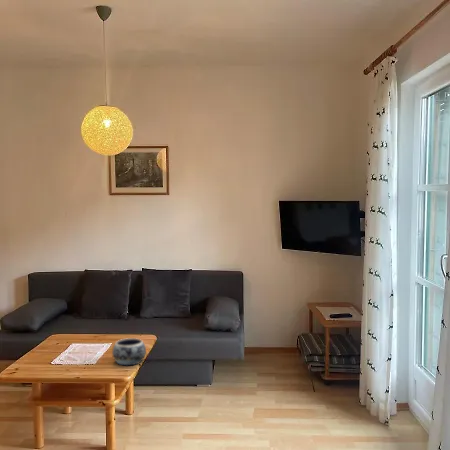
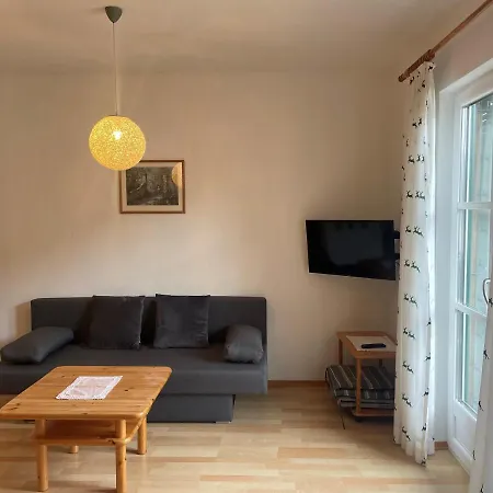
- decorative bowl (129, 351)
